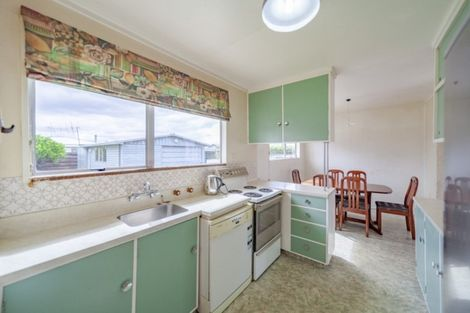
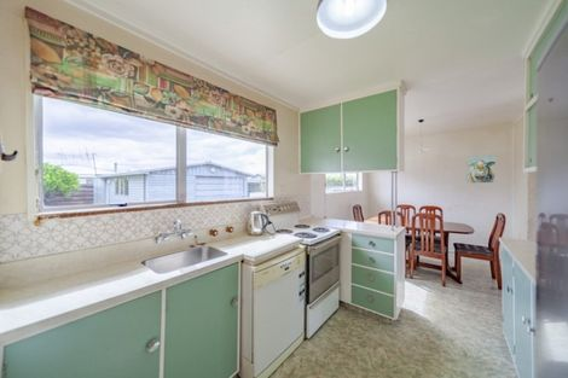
+ wall art (480, 169)
